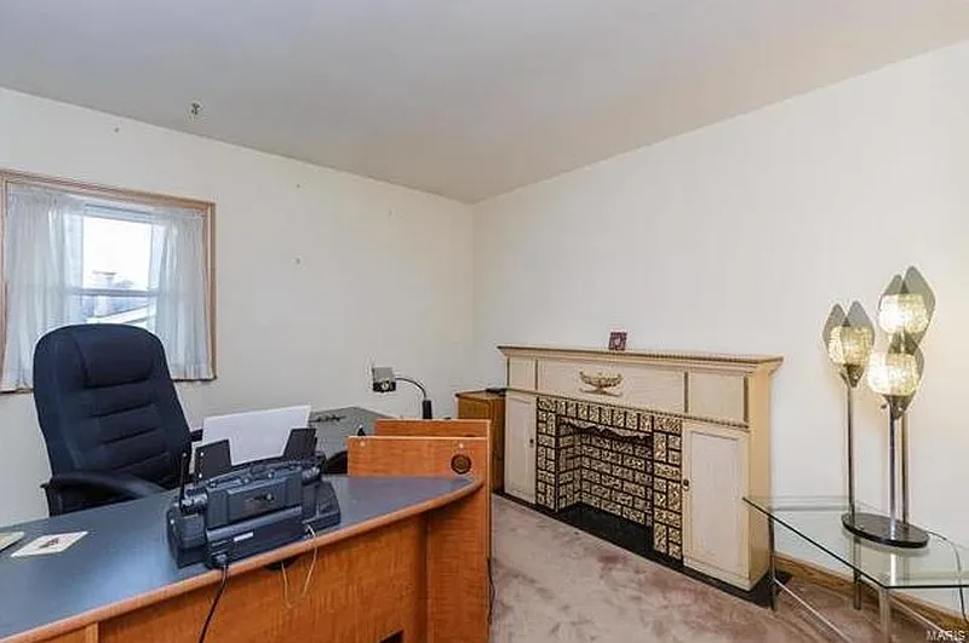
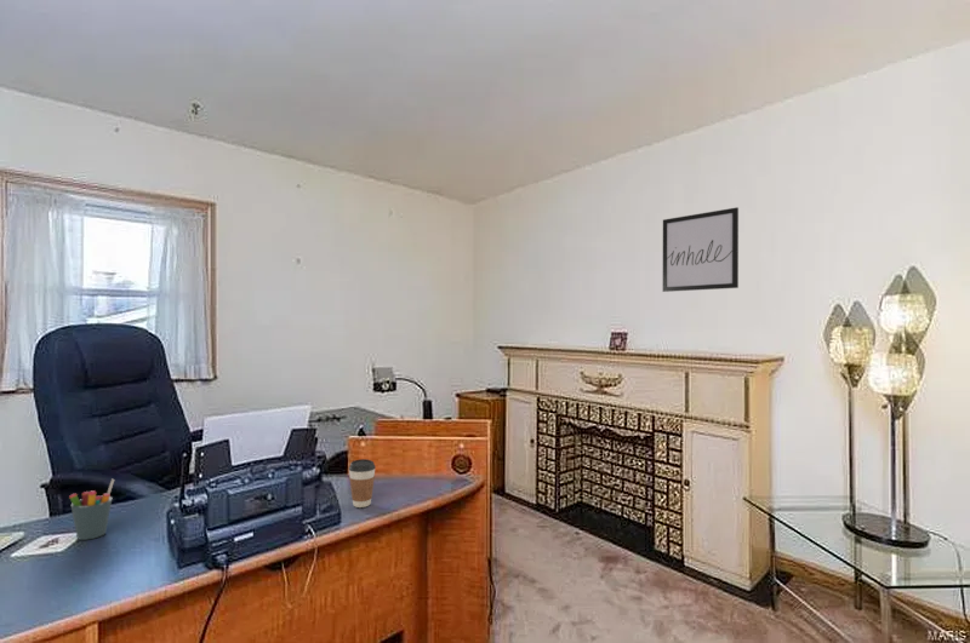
+ wall art (698, 252)
+ pen holder (91, 509)
+ coffee cup (361, 483)
